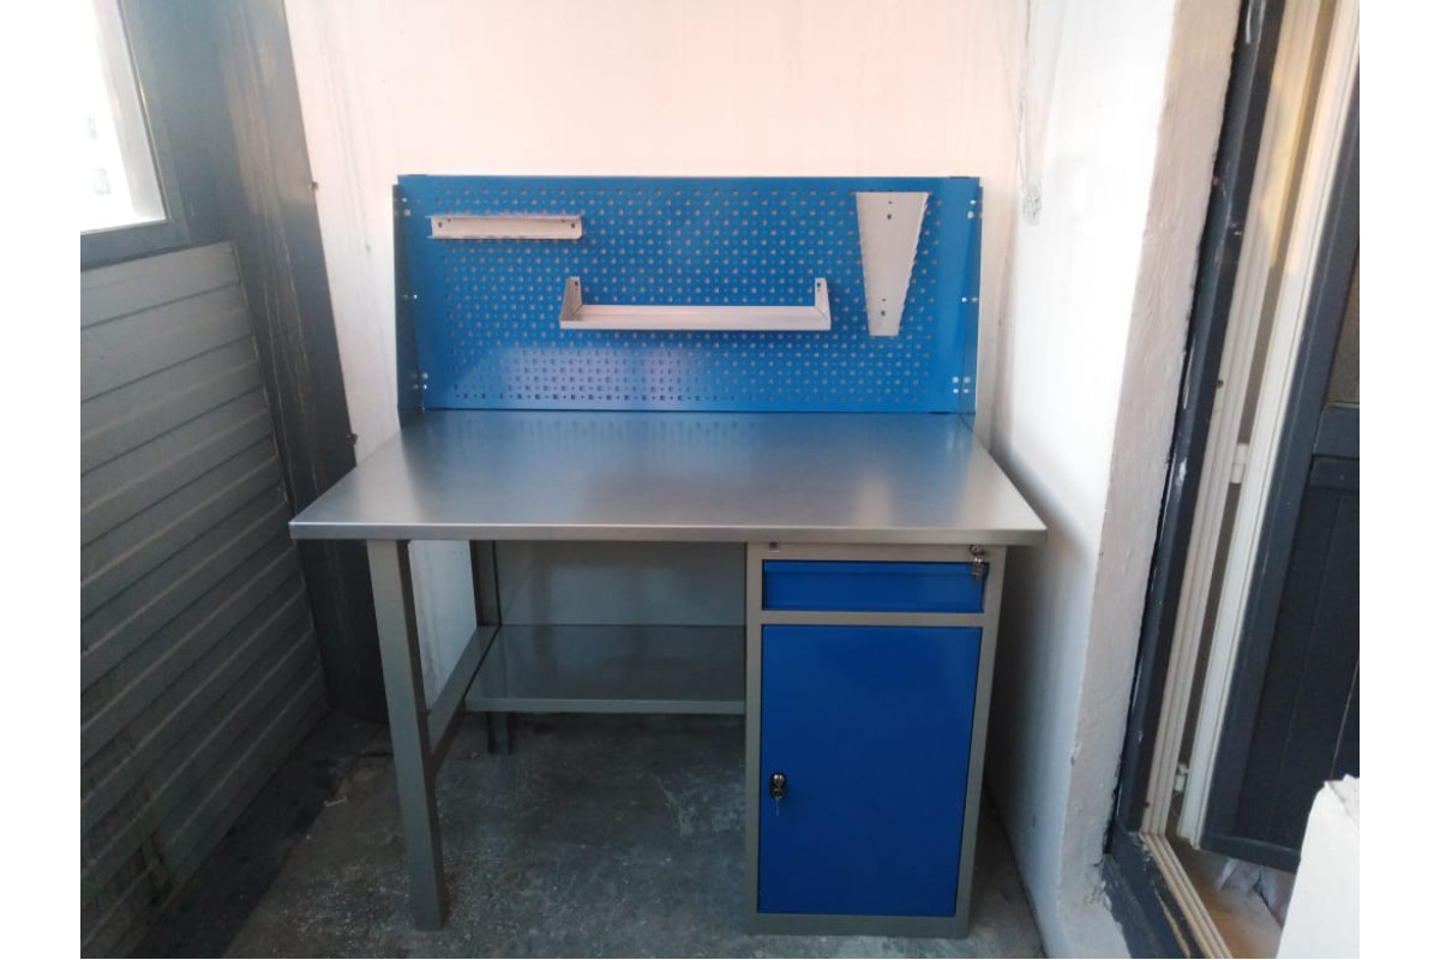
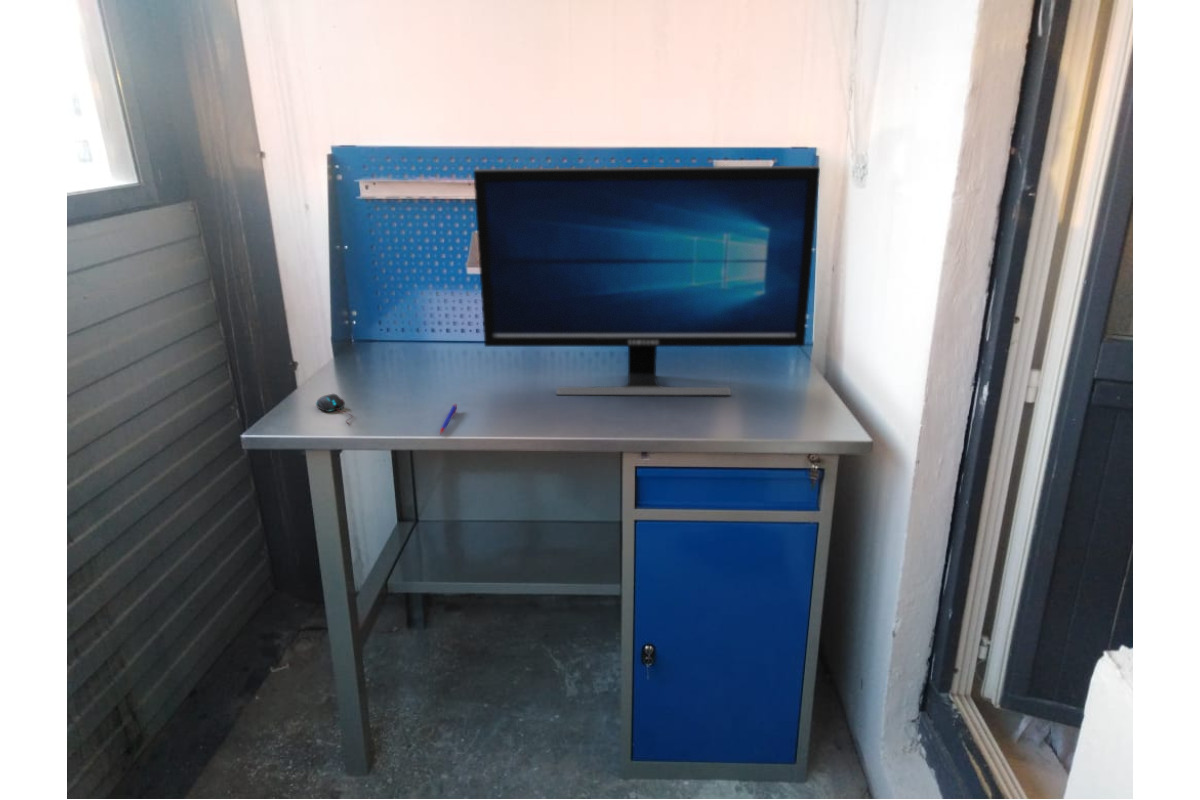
+ mouse (334, 407)
+ computer monitor (643, 281)
+ pen (448, 418)
